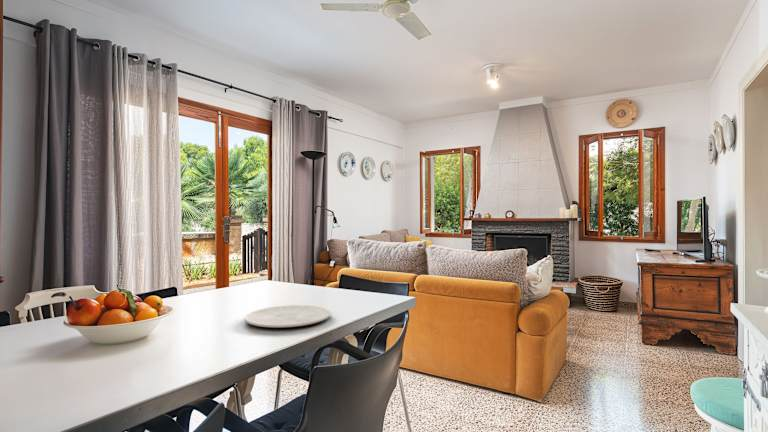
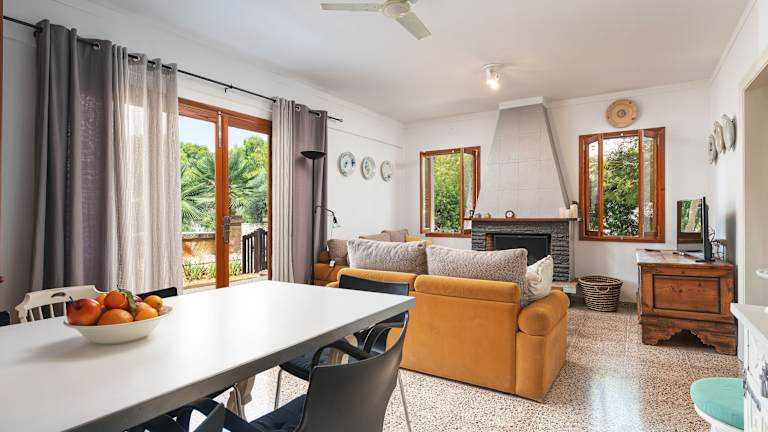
- plate (288, 316)
